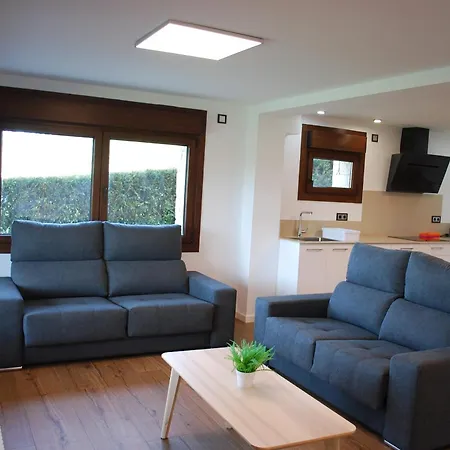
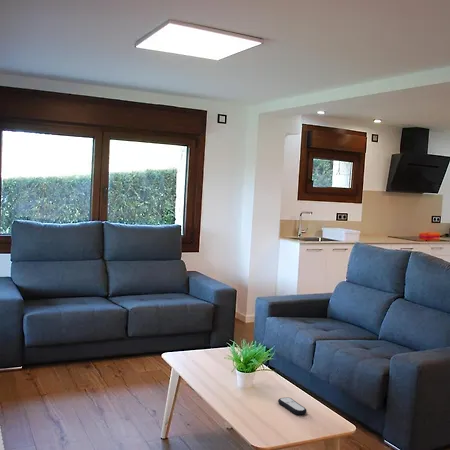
+ remote control (292, 405)
